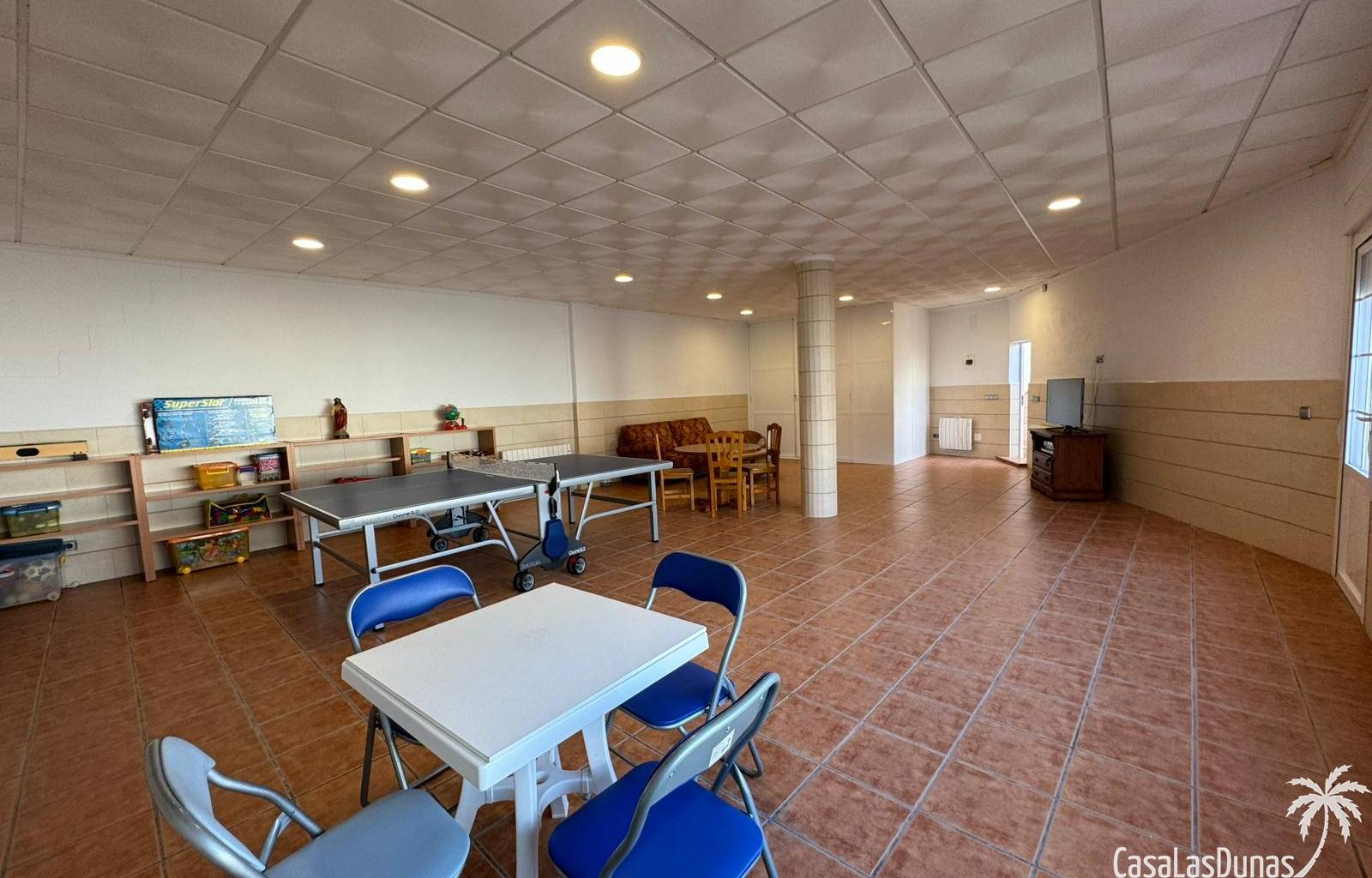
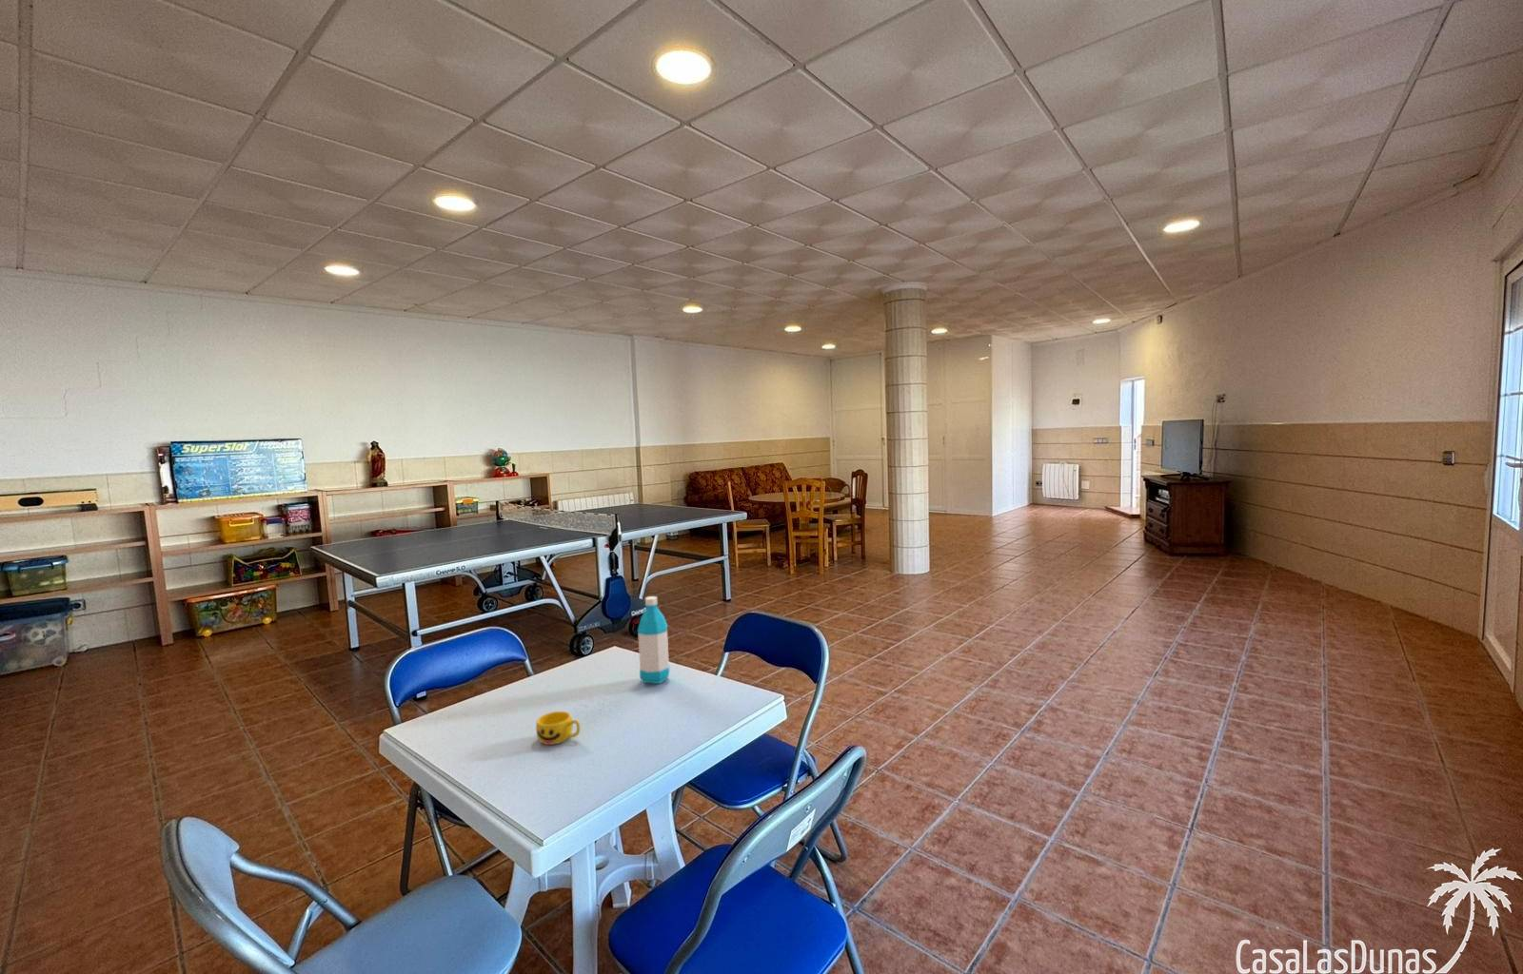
+ cup (558, 728)
+ water bottle (653, 639)
